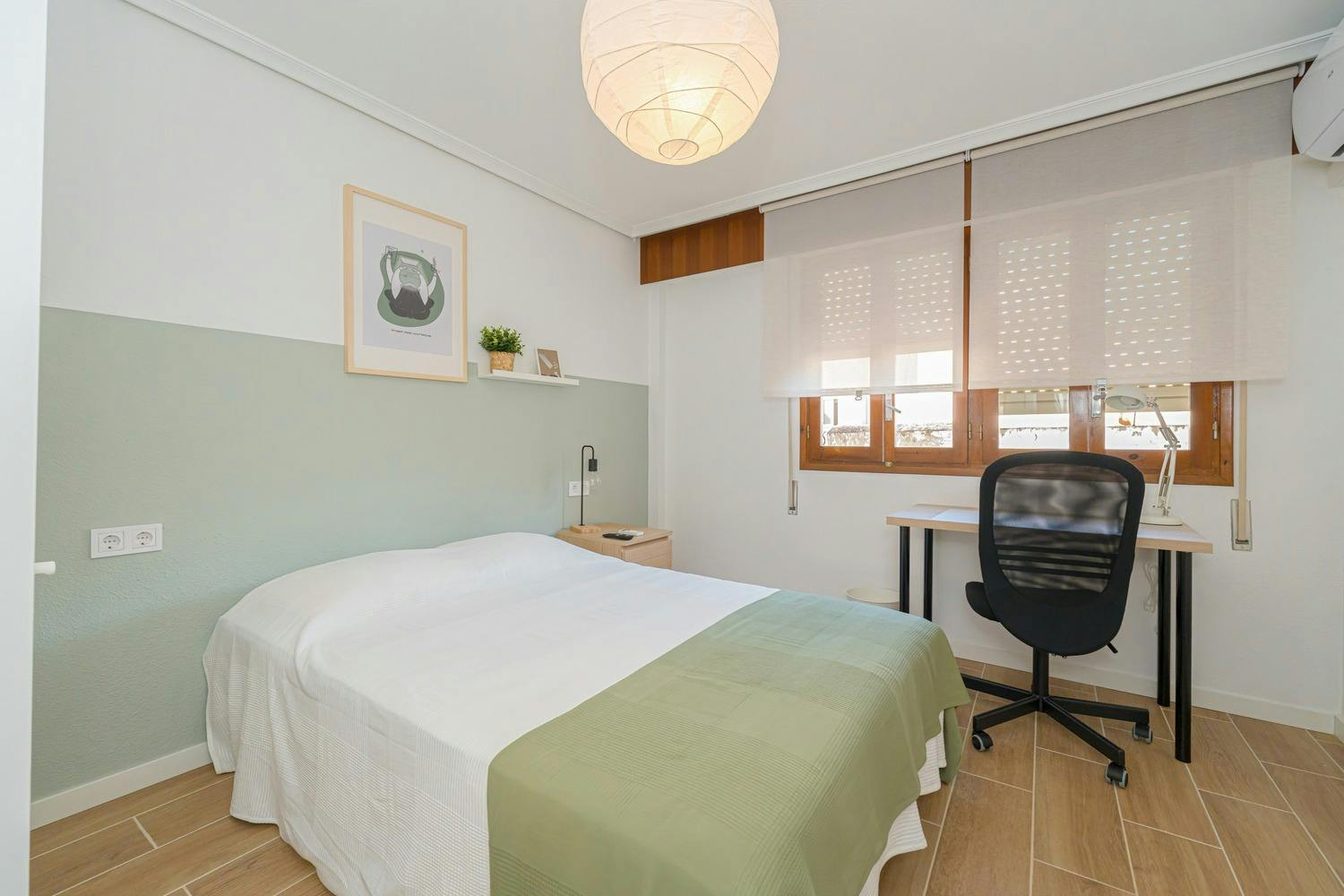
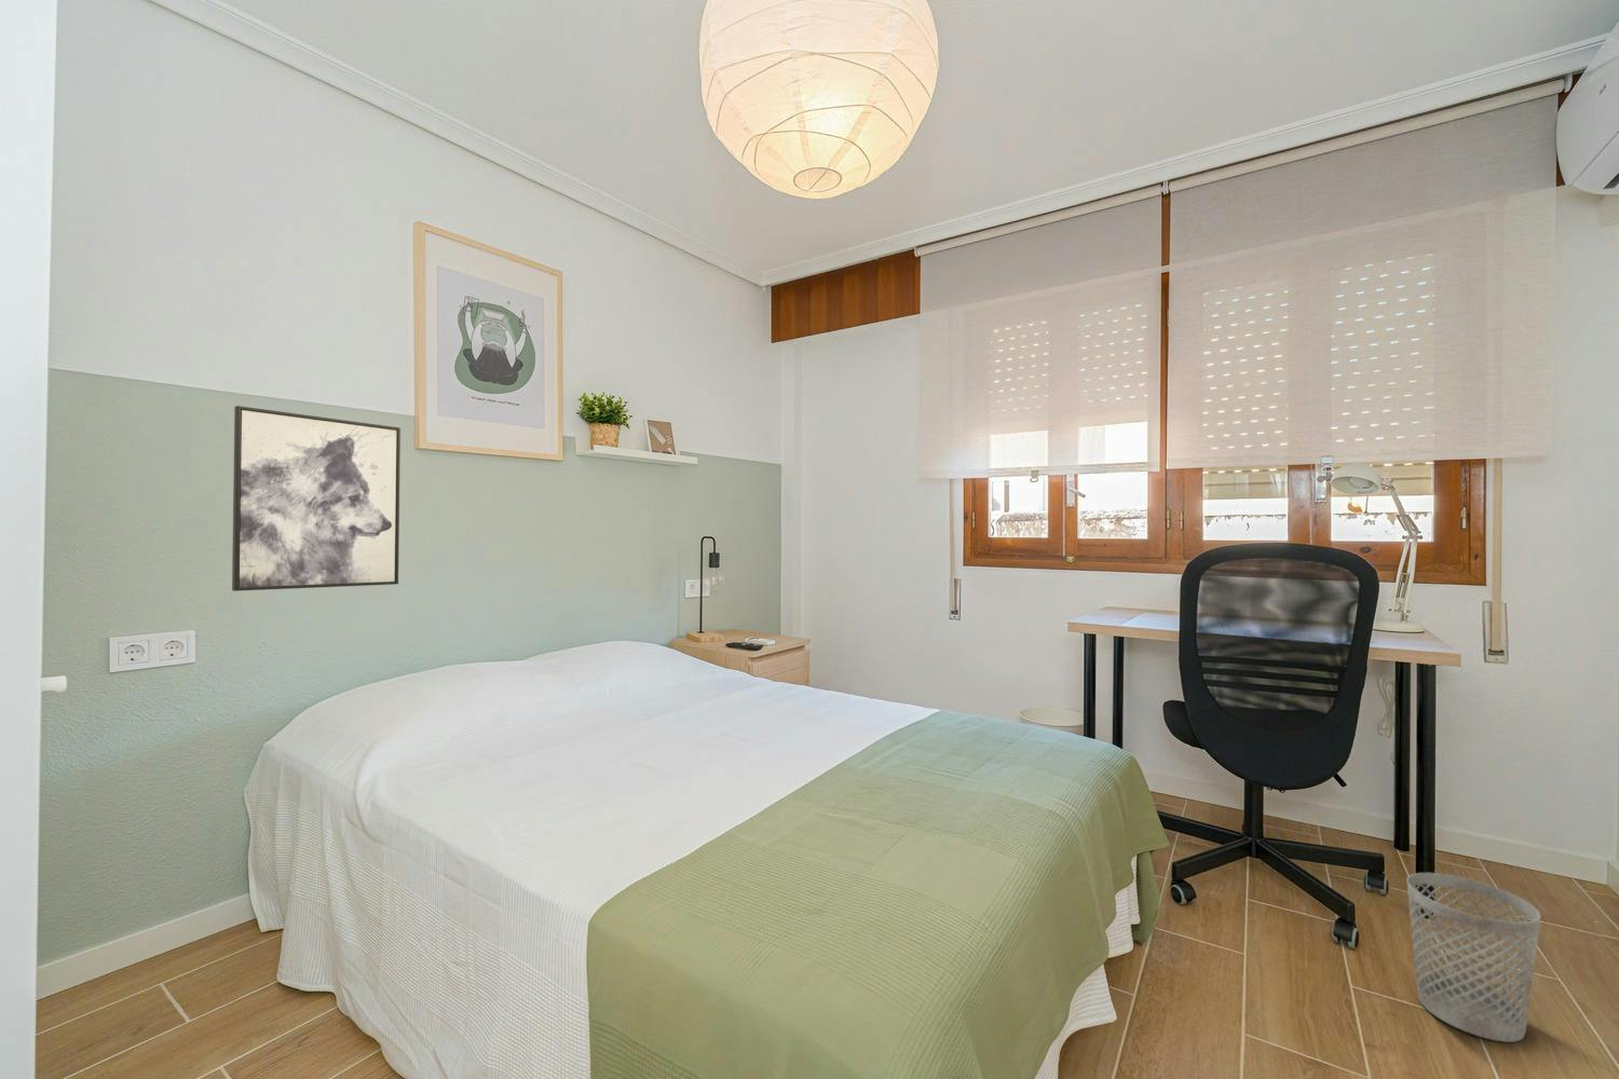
+ wall art (323, 502)
+ wastebasket (1468, 955)
